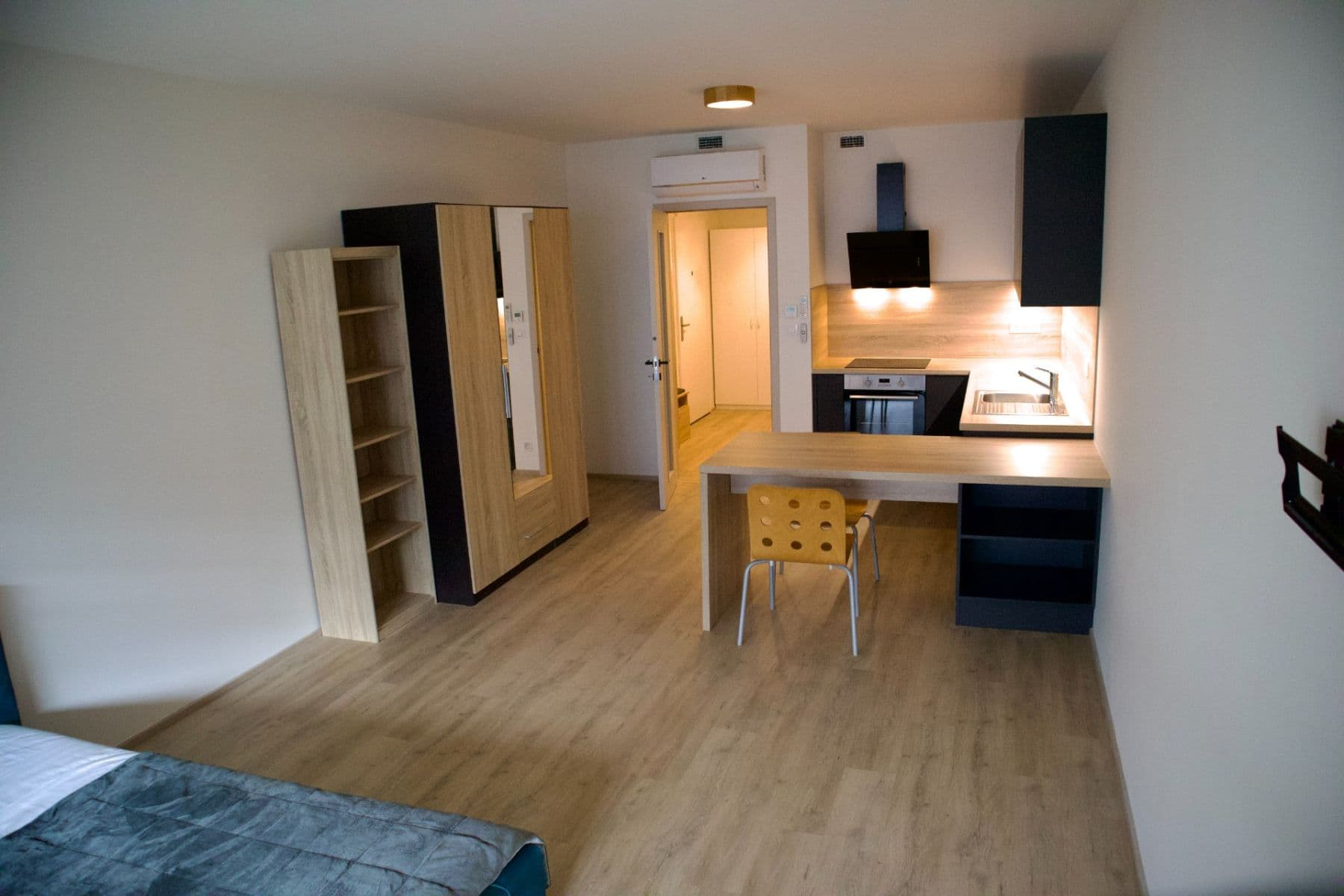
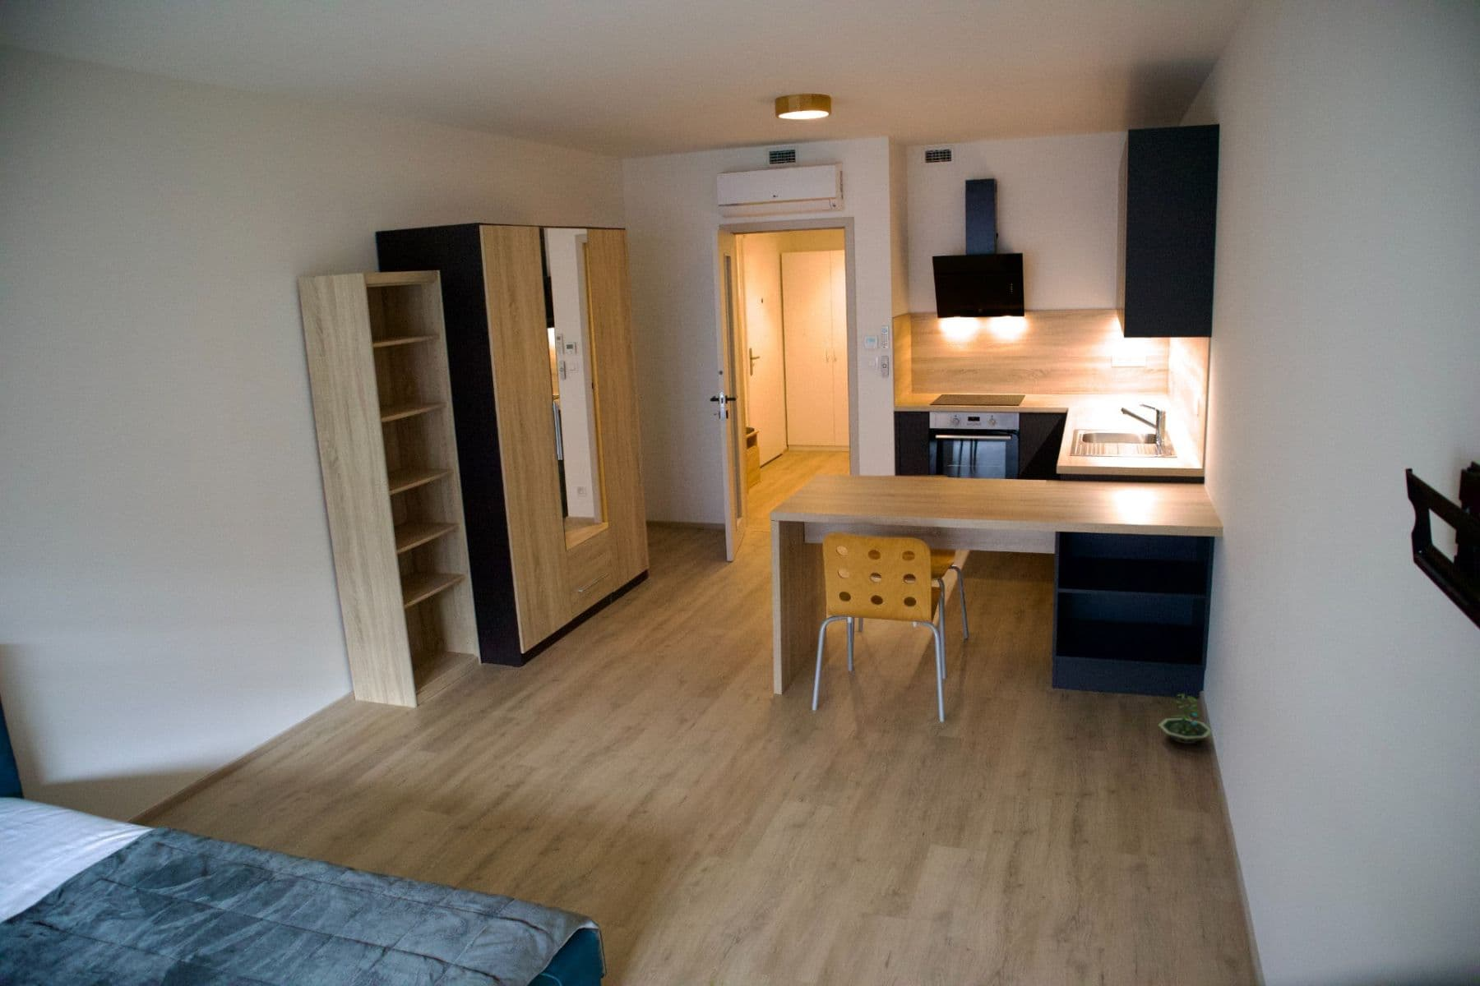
+ terrarium (1184, 703)
